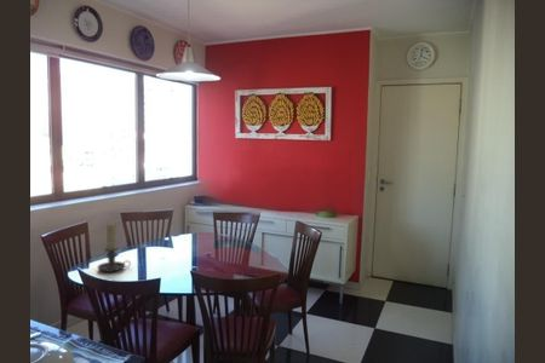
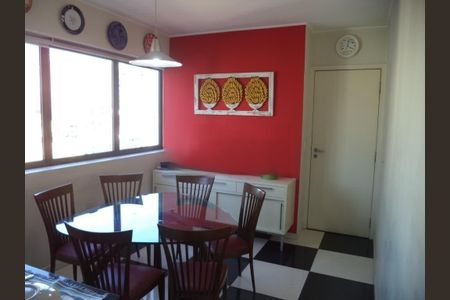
- candle holder (114, 246)
